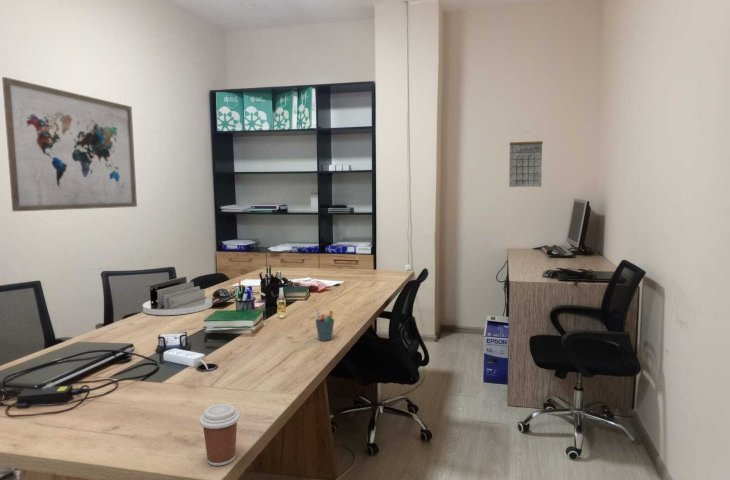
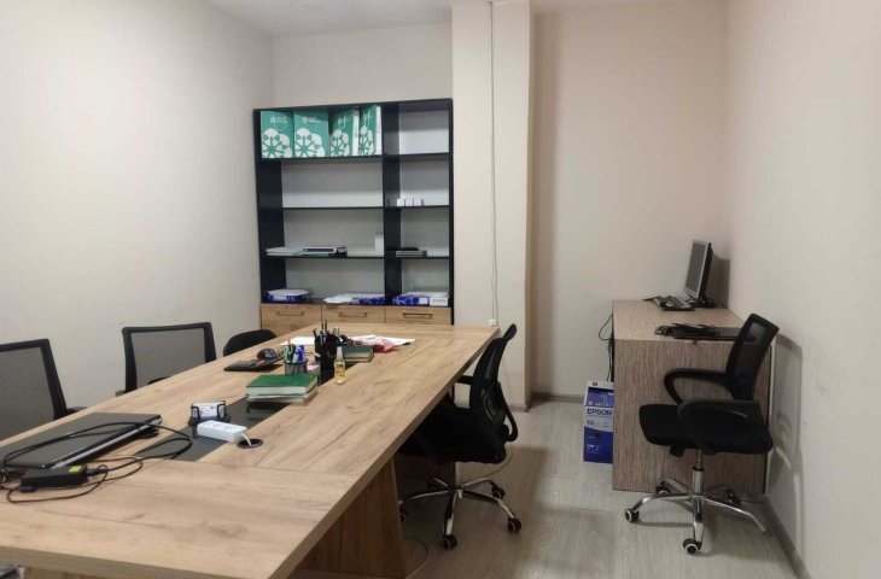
- desk organizer (177, 294)
- pen holder (325, 324)
- wall art (80, 152)
- coffee cup (220, 434)
- calendar (525, 159)
